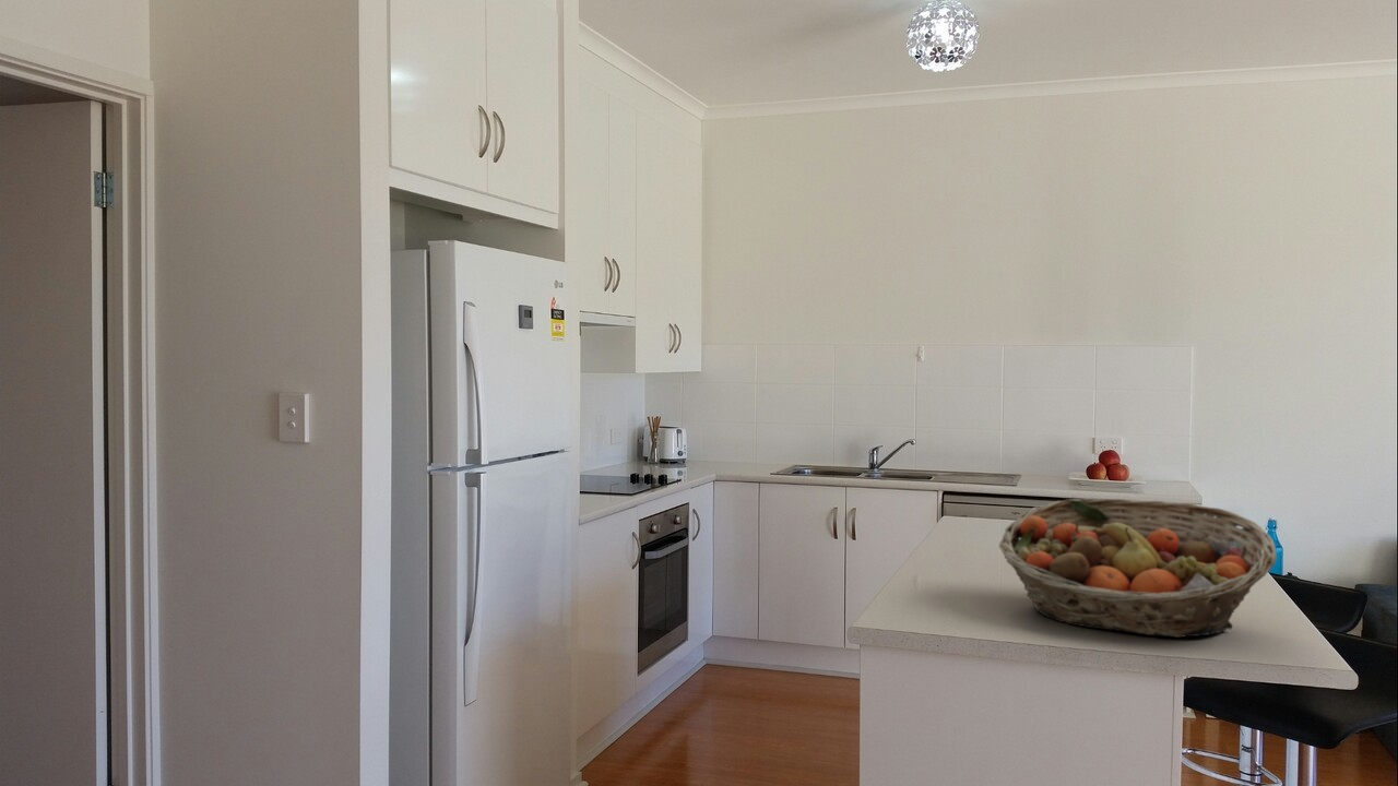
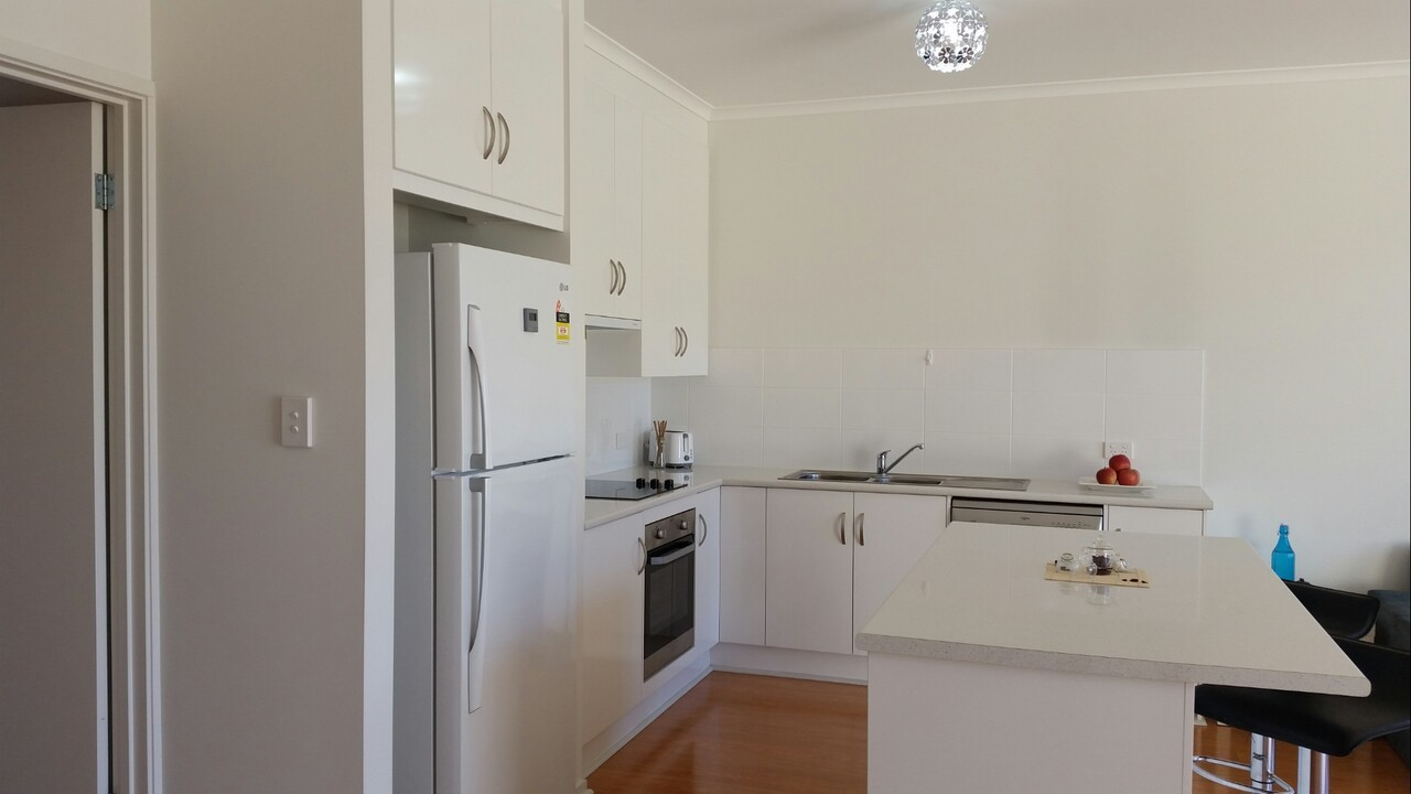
- fruit basket (1130, 562)
